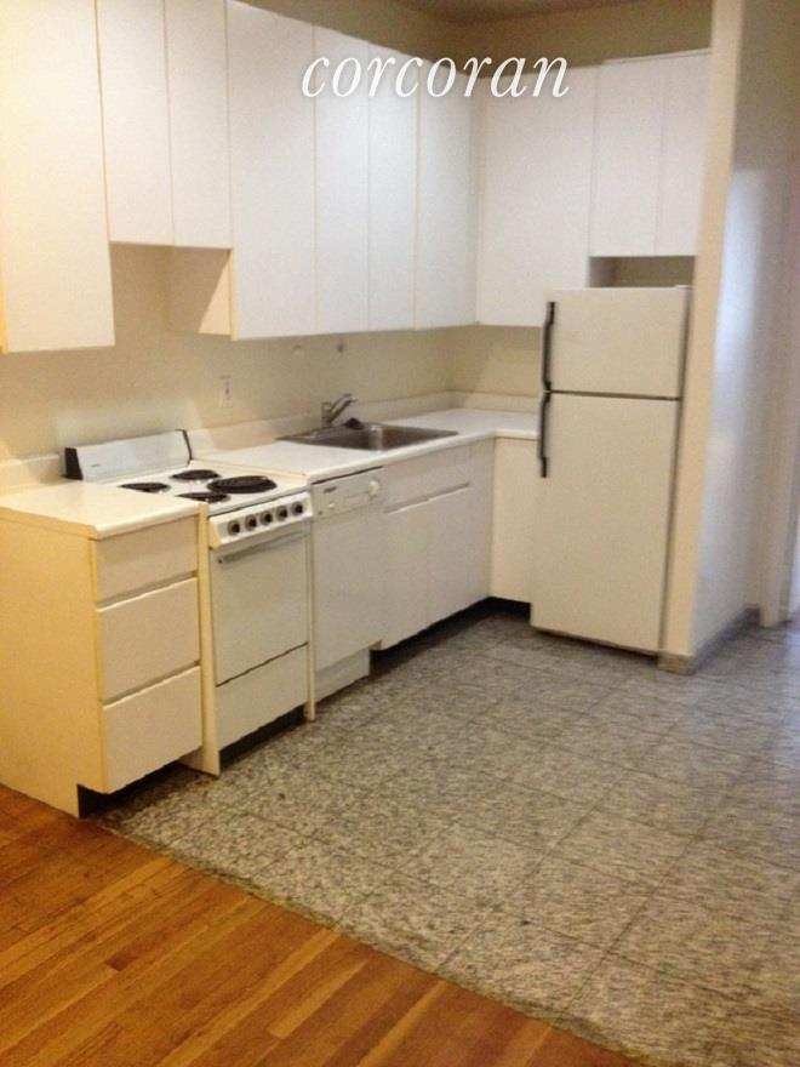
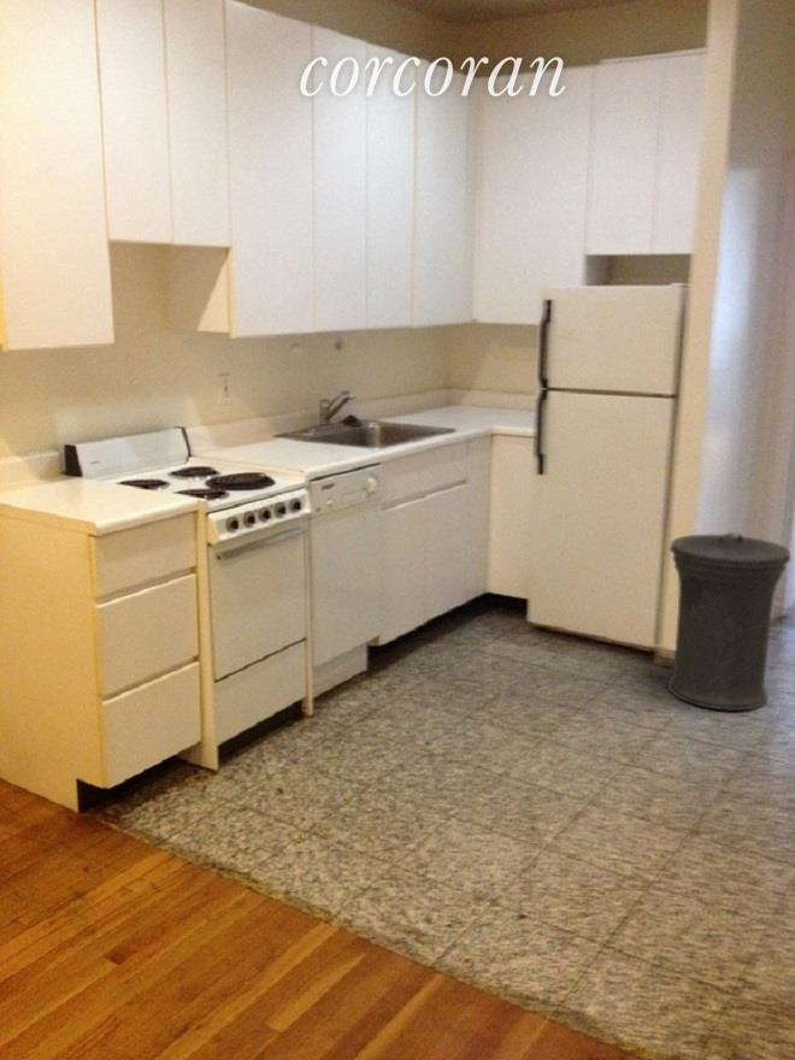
+ trash can (723, 613)
